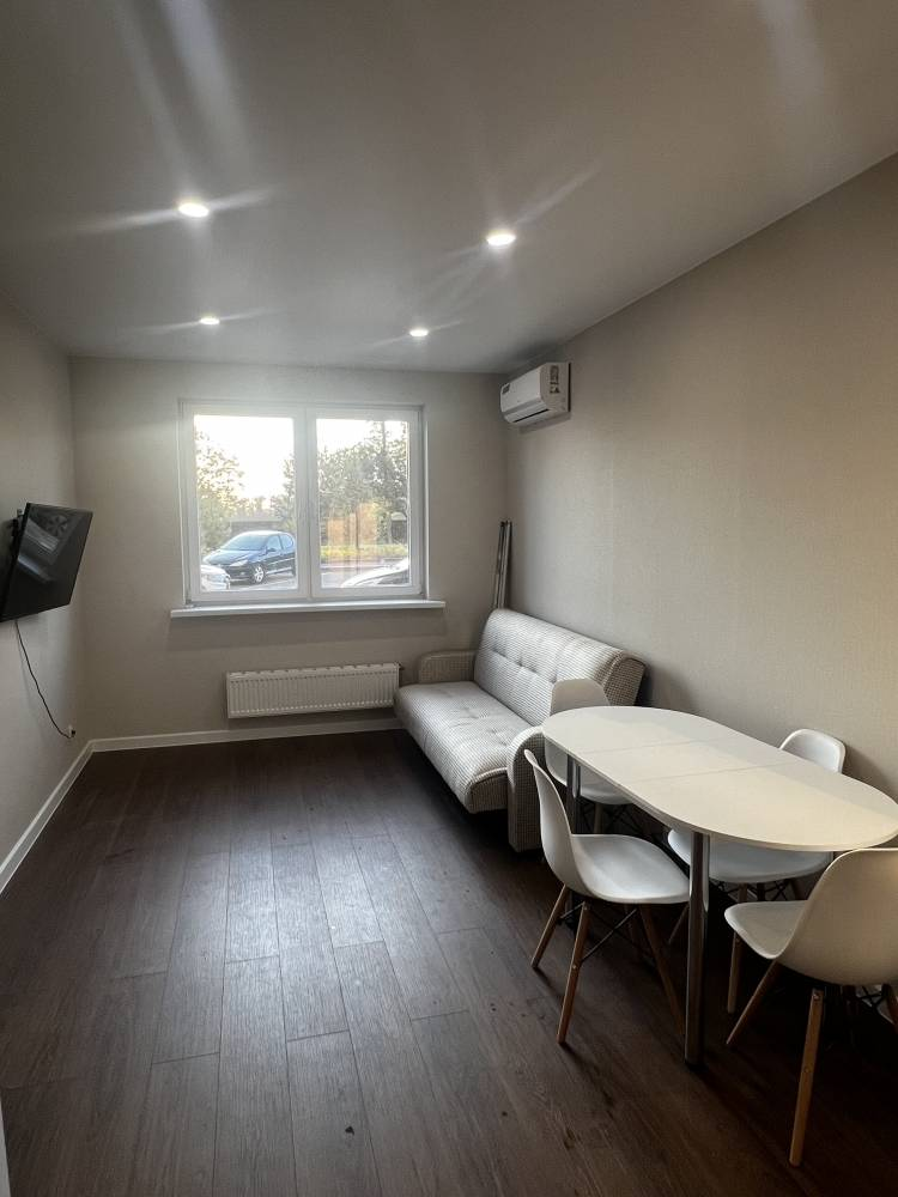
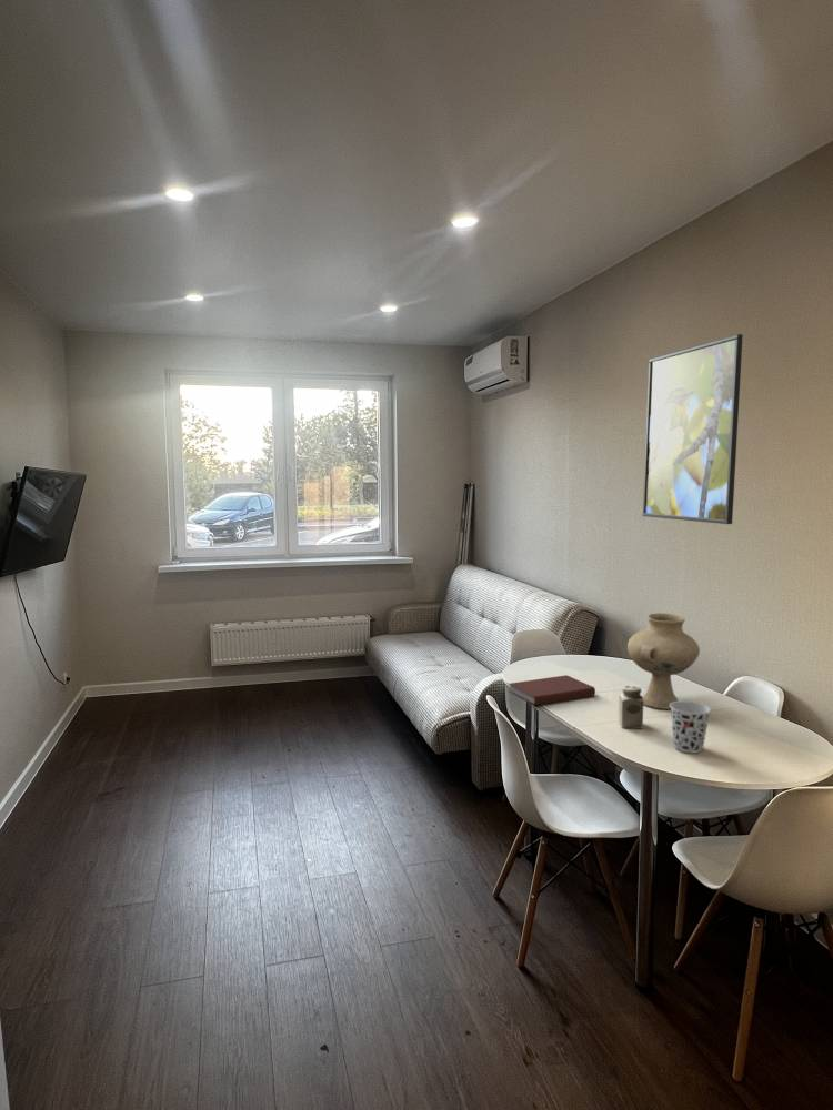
+ salt shaker (631, 705)
+ vase (662, 659)
+ cup (689, 727)
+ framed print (686, 434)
+ book (551, 689)
